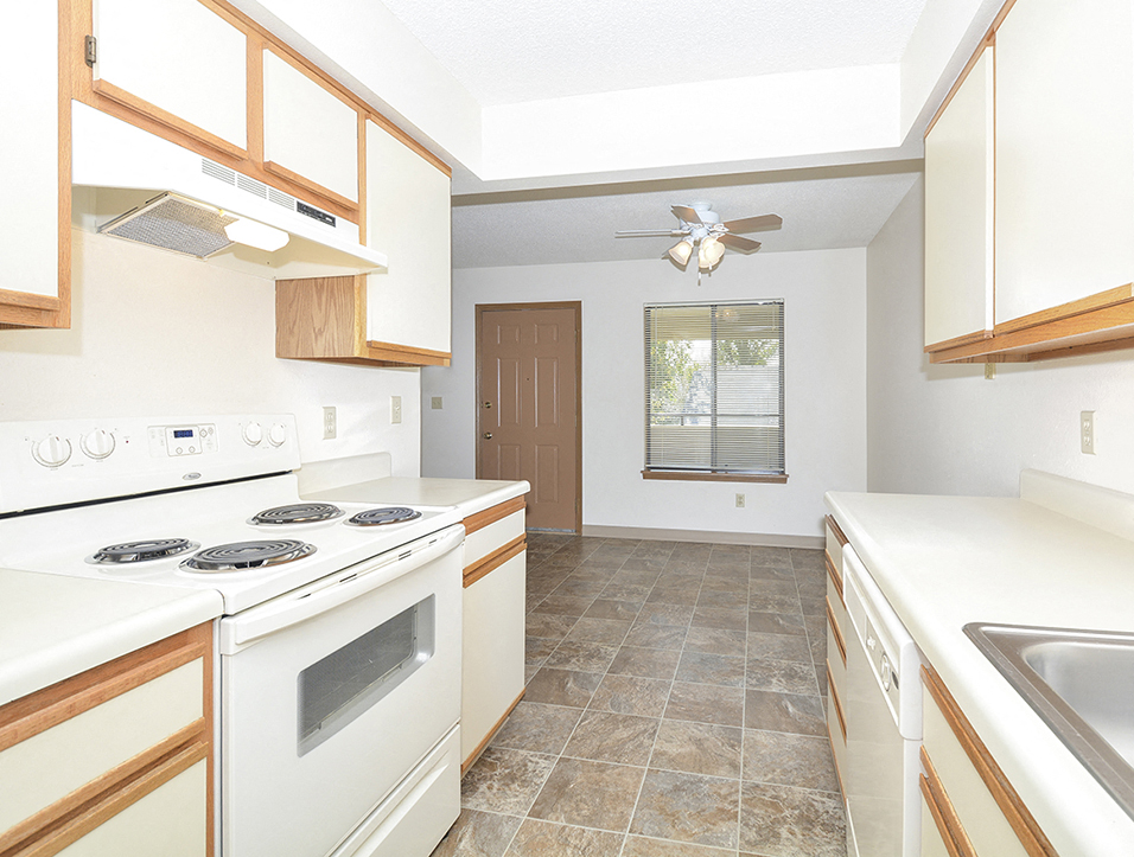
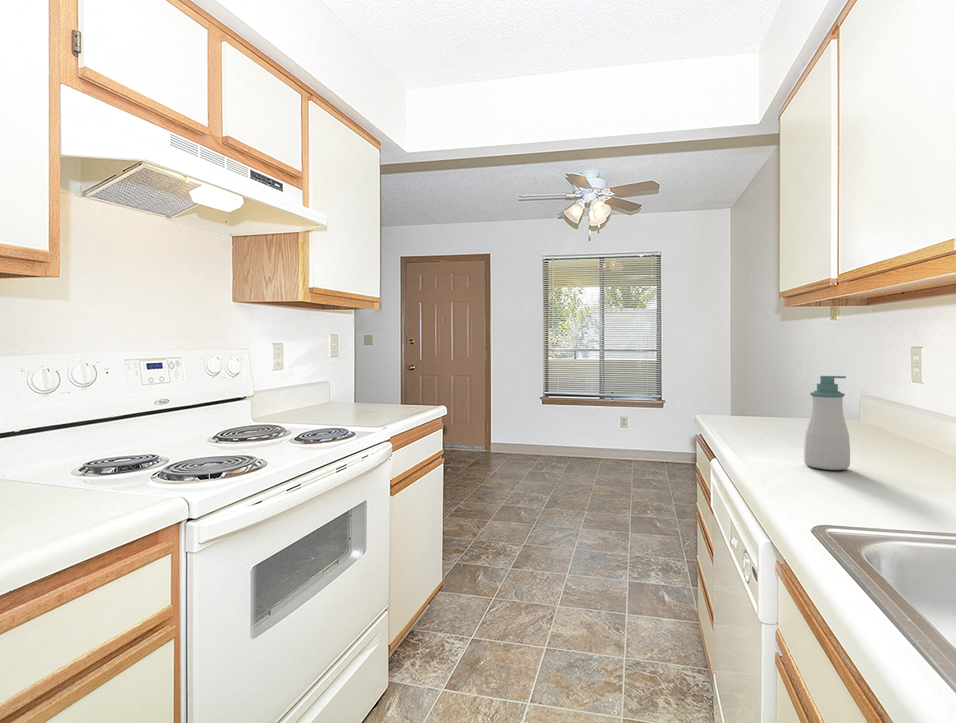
+ soap bottle (826, 421)
